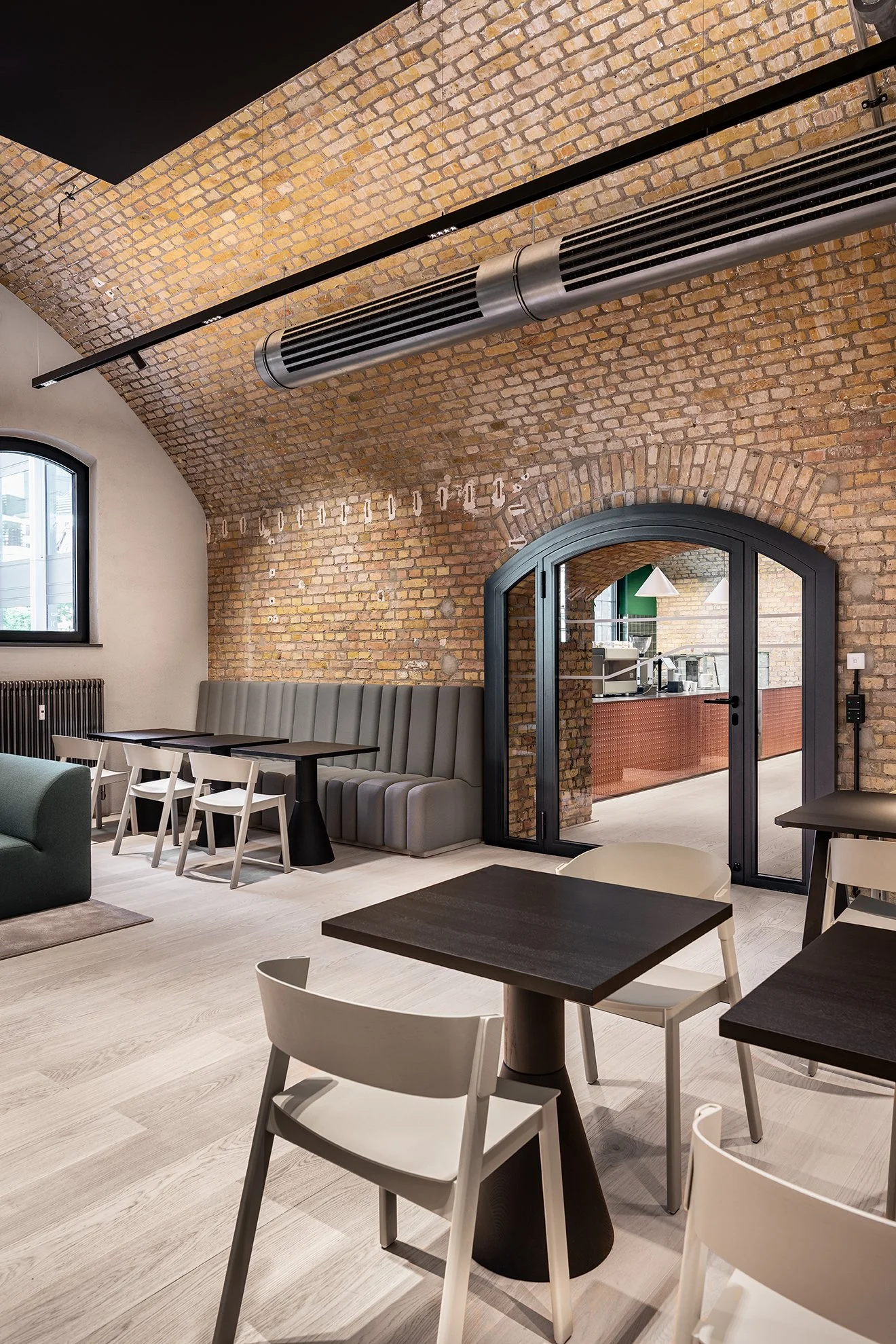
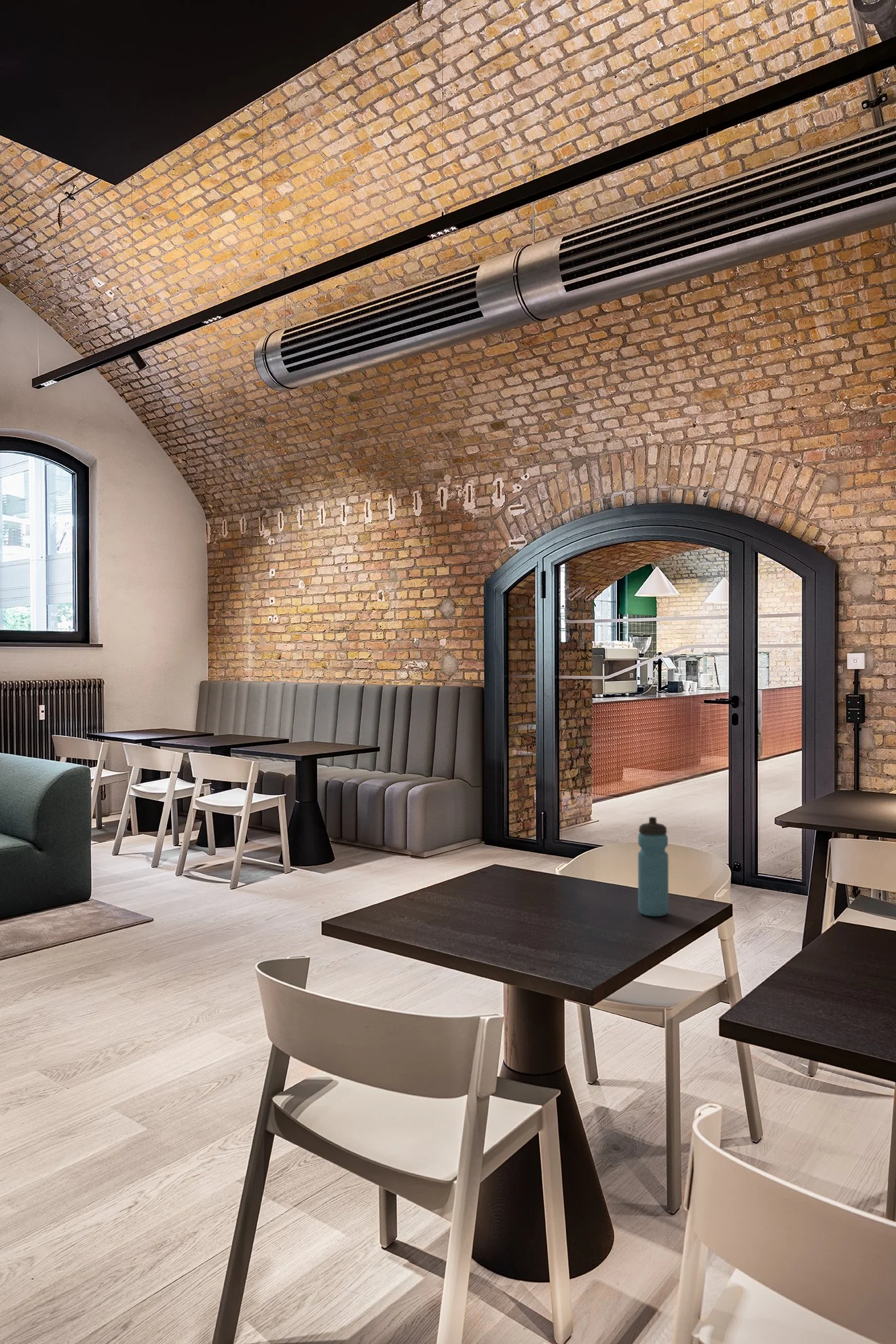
+ water bottle (653, 865)
